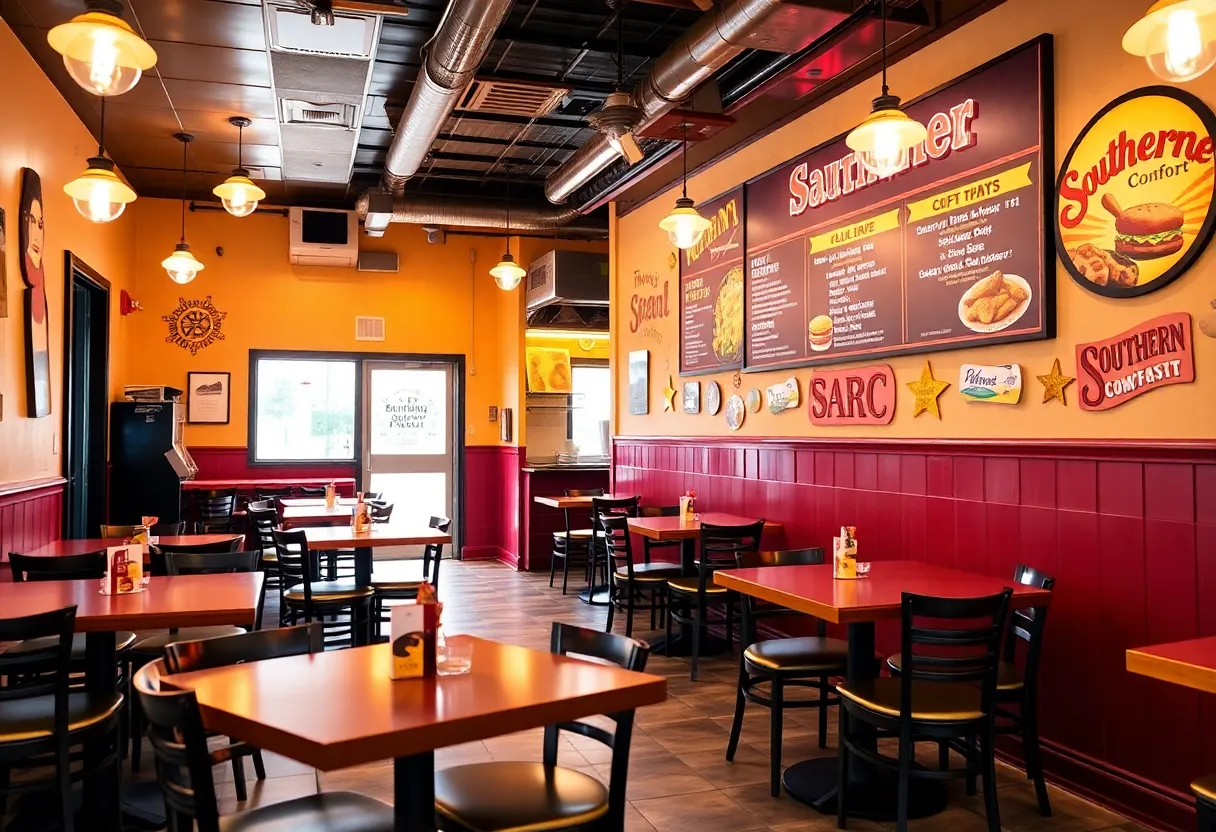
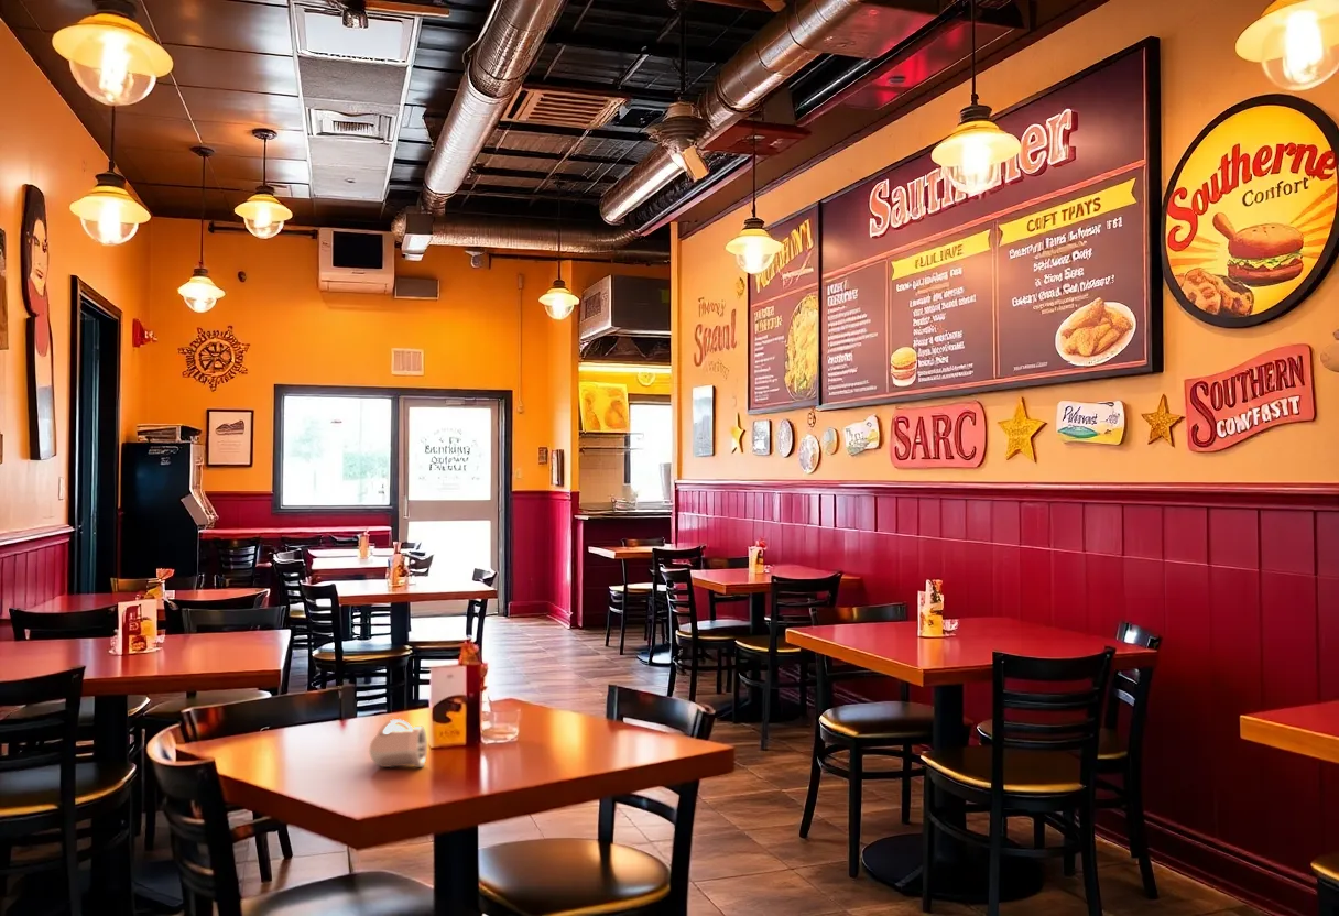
+ pipe fitting (398, 744)
